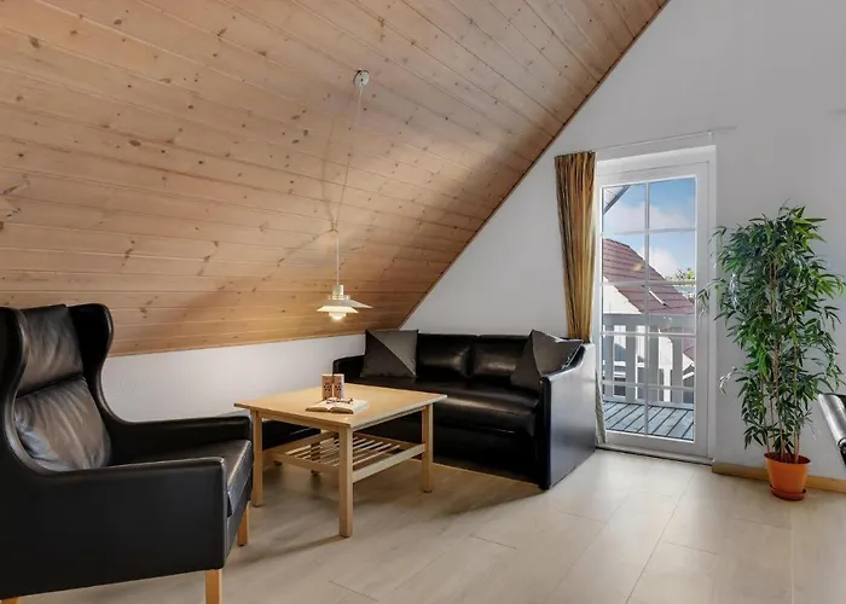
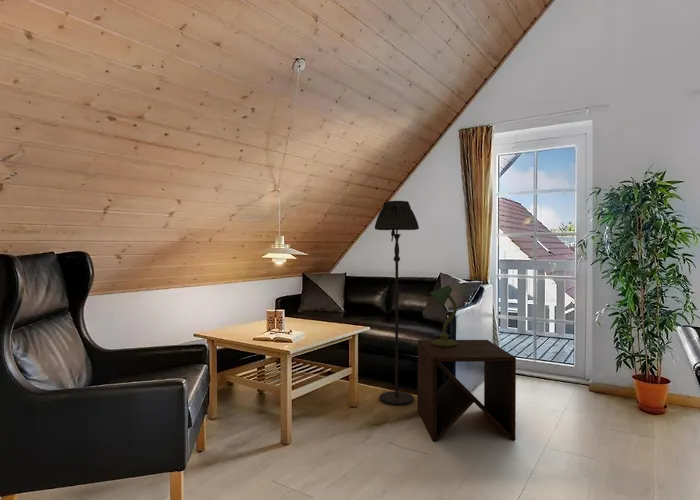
+ side table (462, 386)
+ table lamp (447, 319)
+ floor lamp (396, 300)
